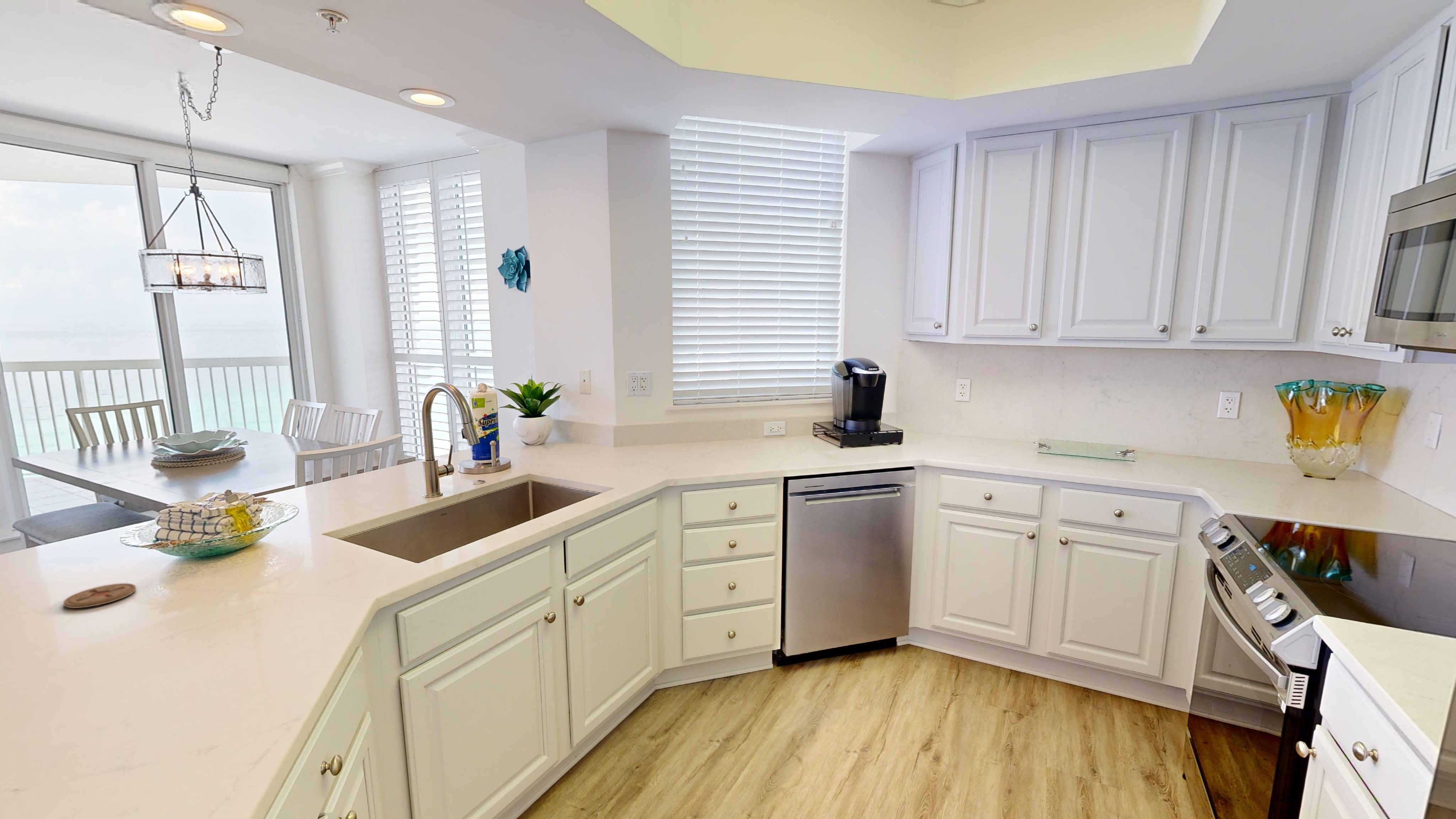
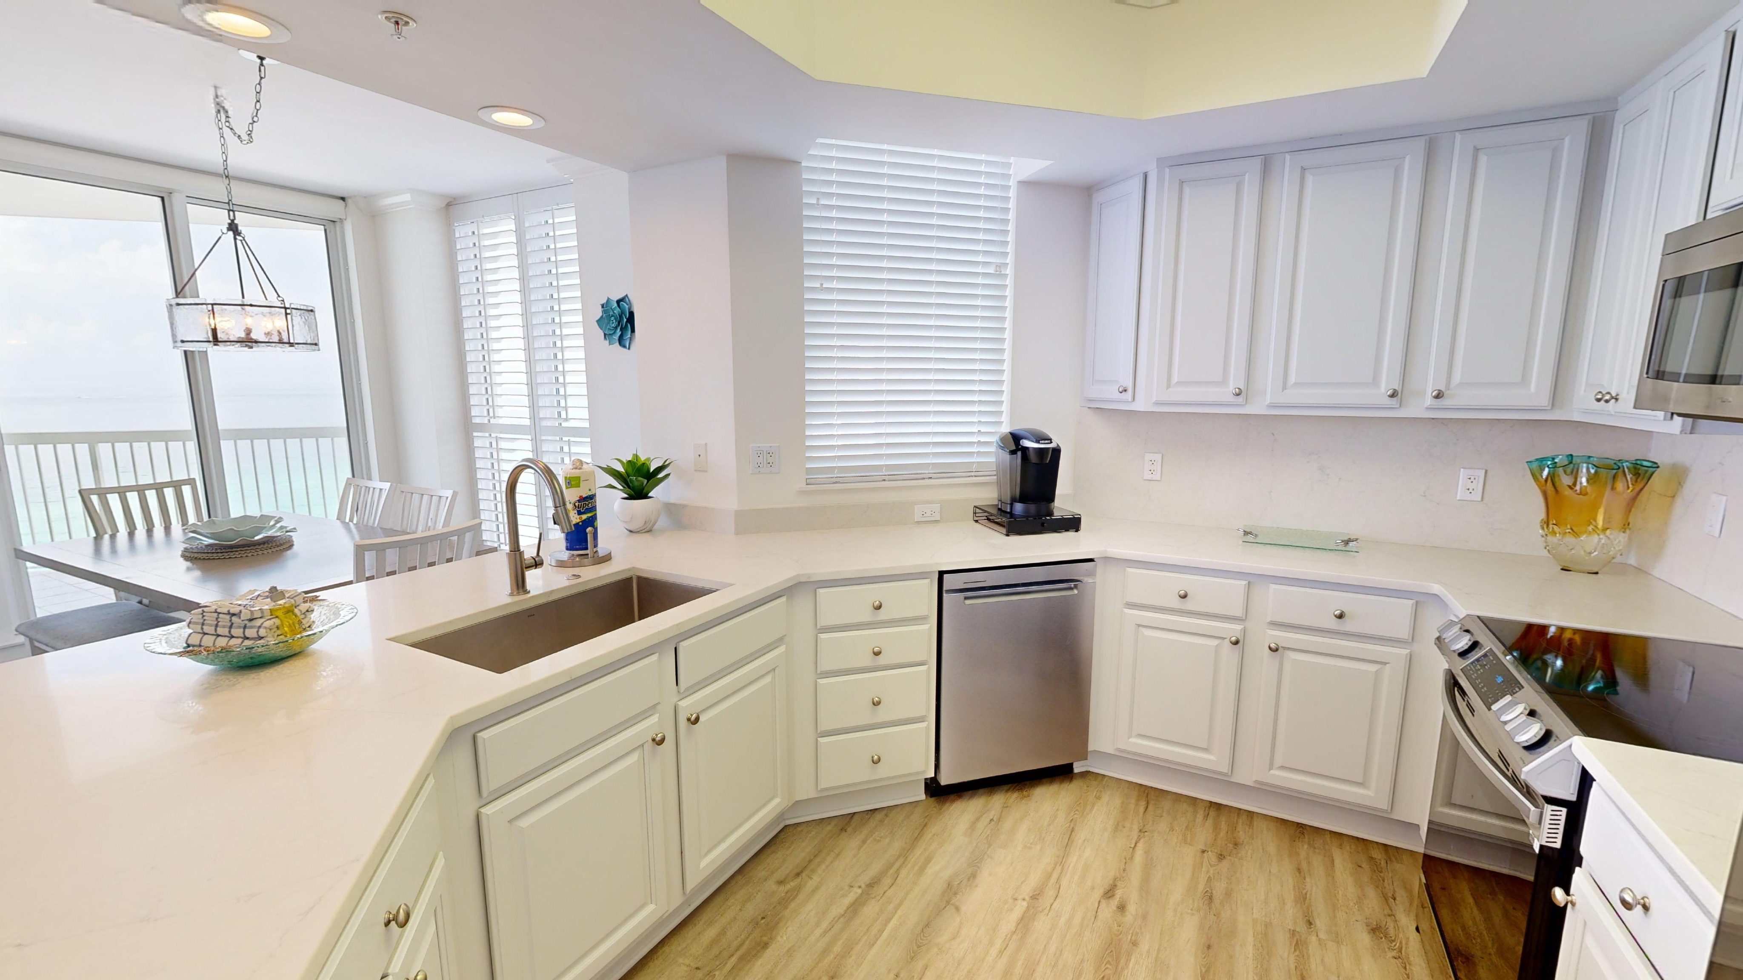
- coaster (101, 595)
